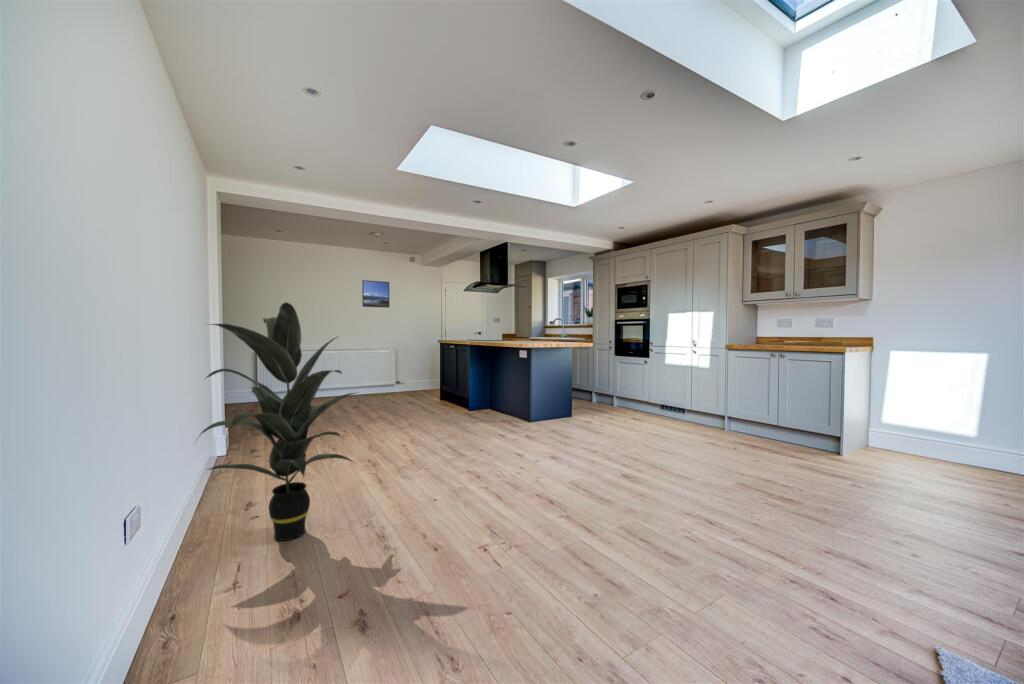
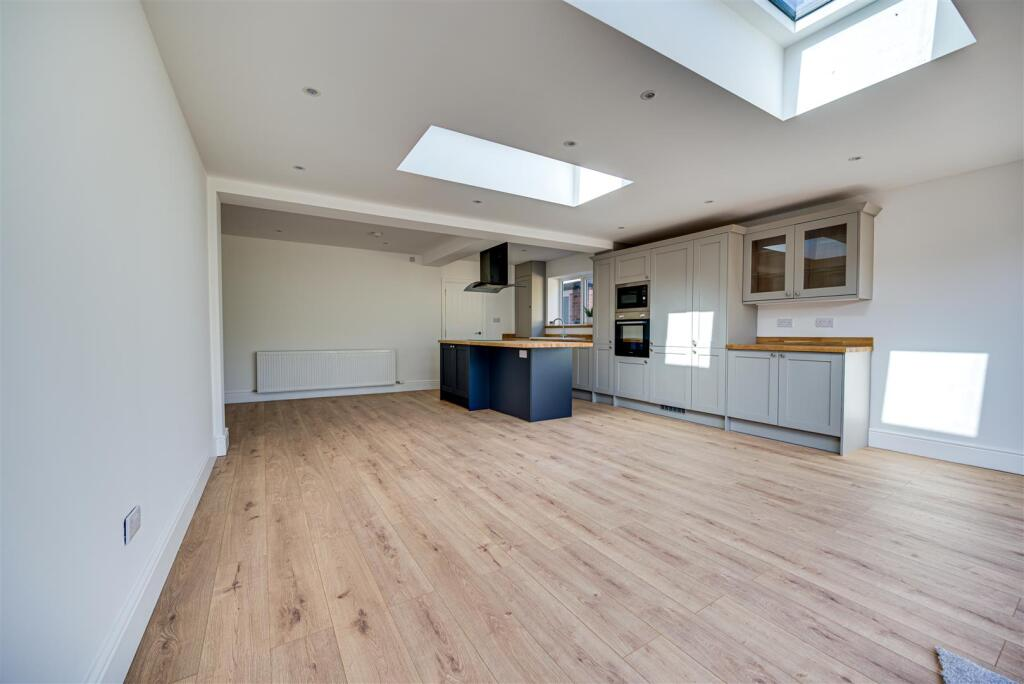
- indoor plant (282, 422)
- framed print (376, 294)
